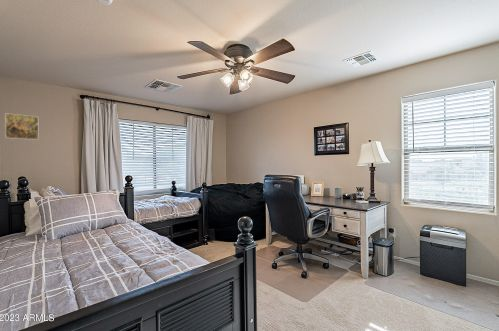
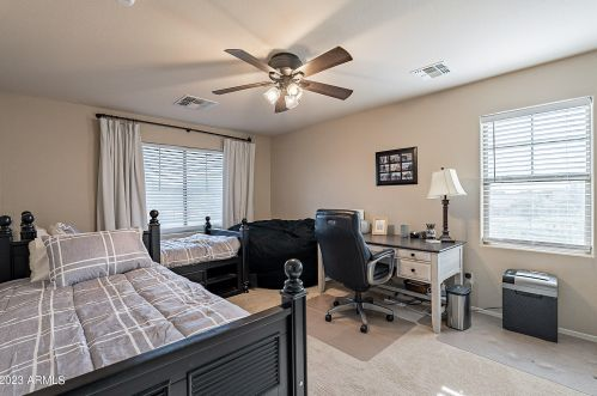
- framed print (22, 127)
